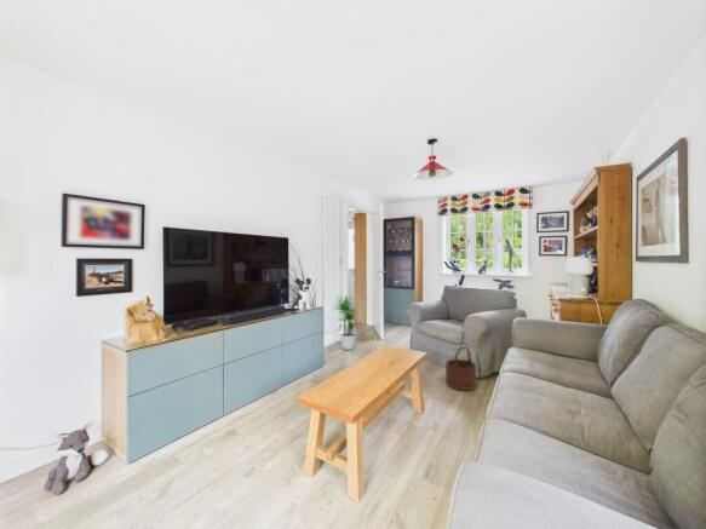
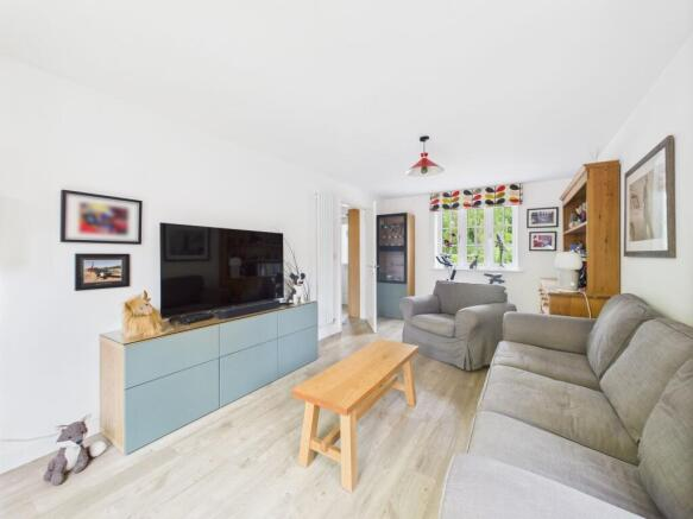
- potted plant (345, 321)
- wooden bucket (460, 366)
